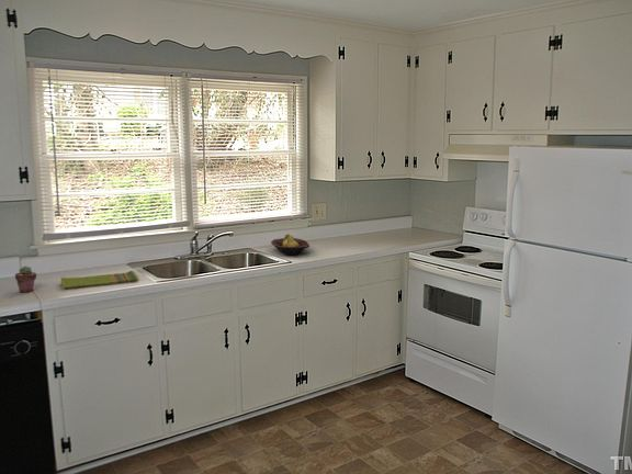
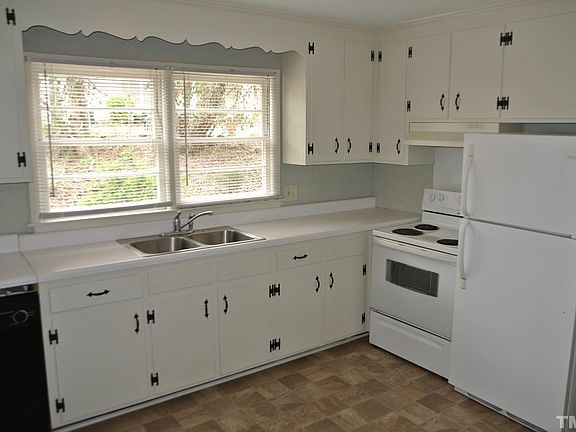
- dish towel (100, 279)
- fruit bowl (290, 242)
- potted succulent (25, 278)
